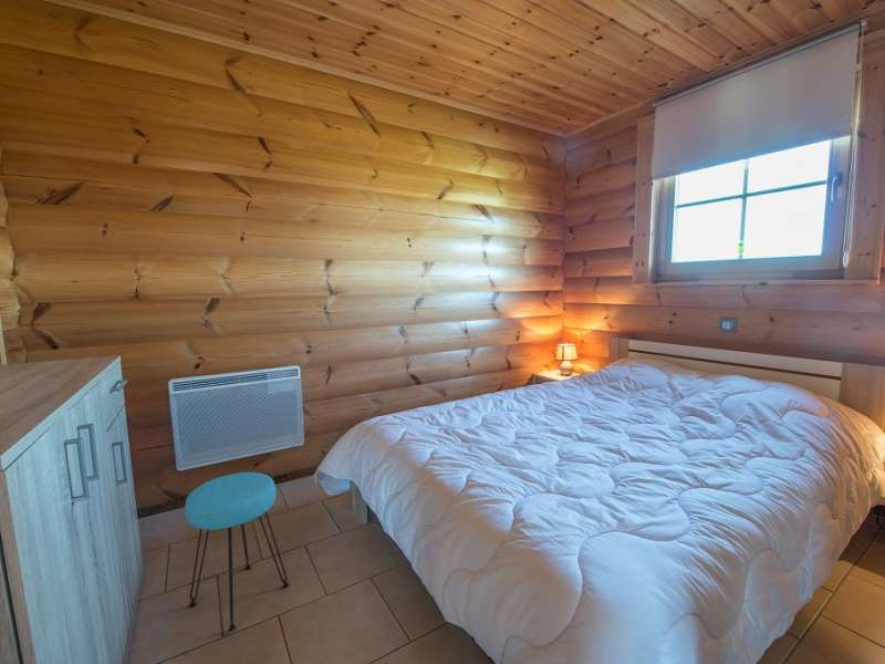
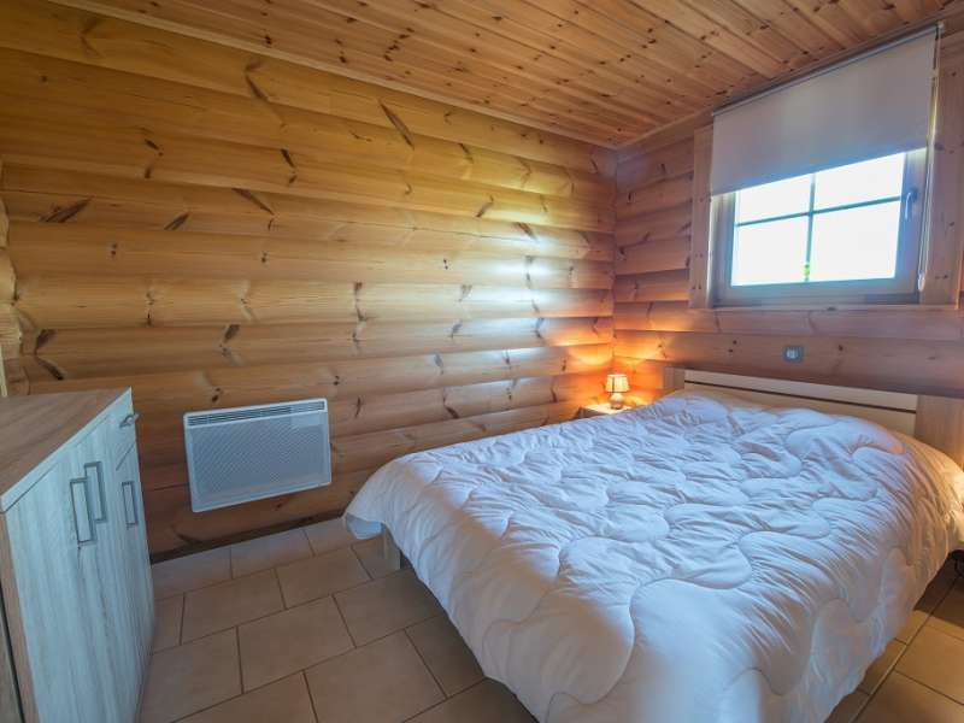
- stool (231, 541)
